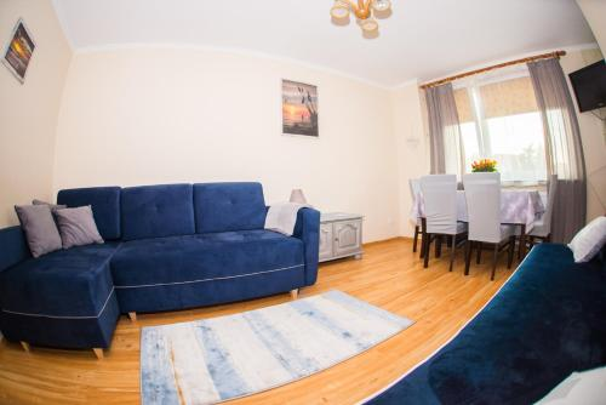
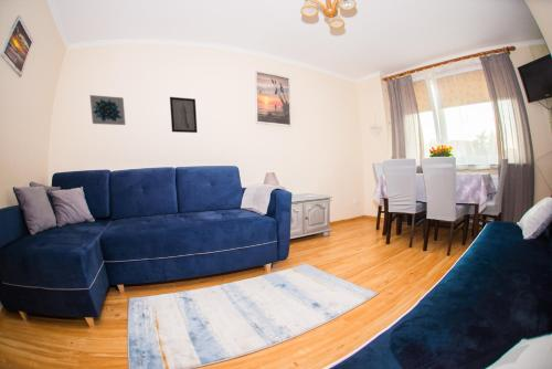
+ wall art (108, 110)
+ wall art (183, 115)
